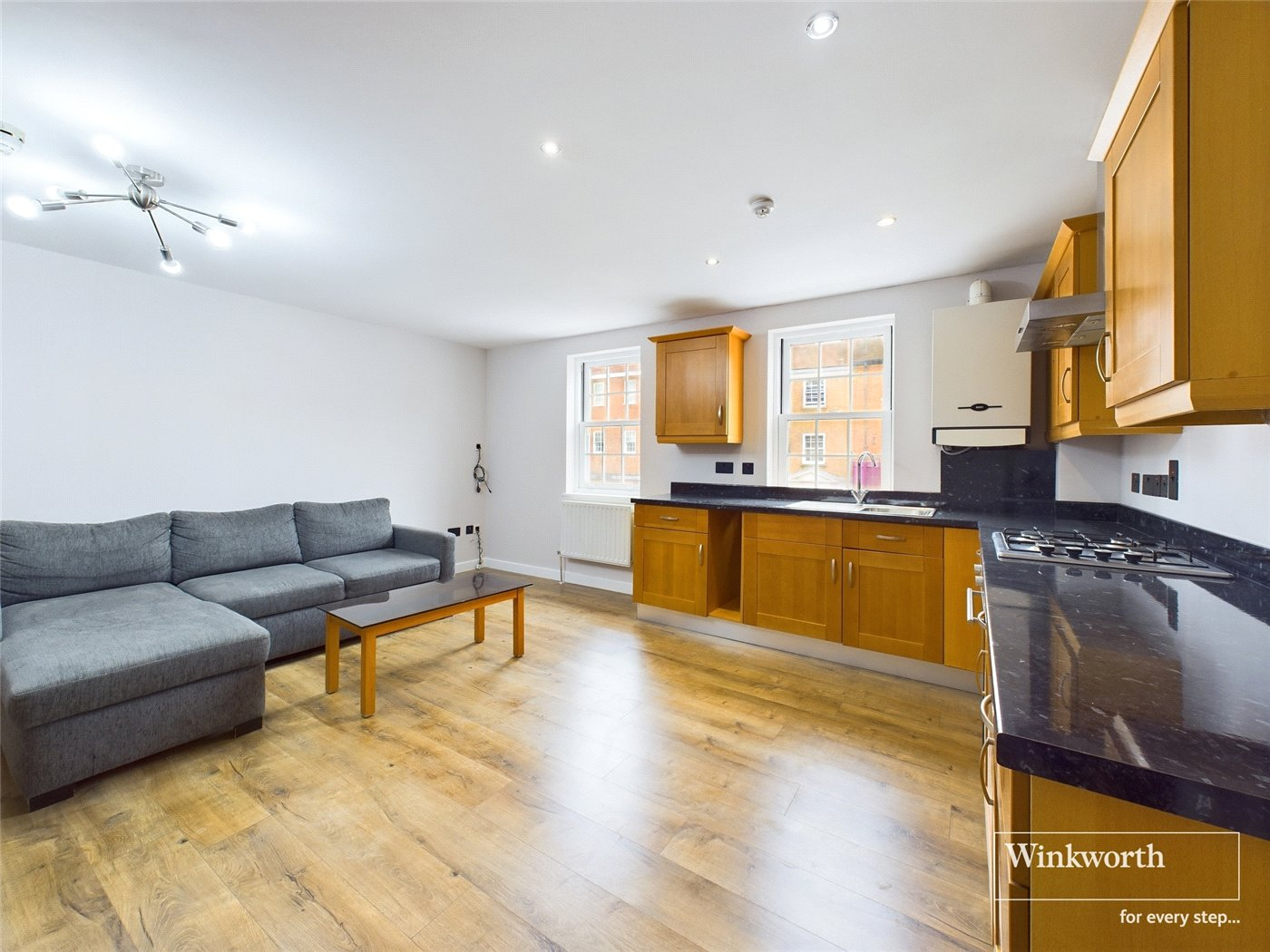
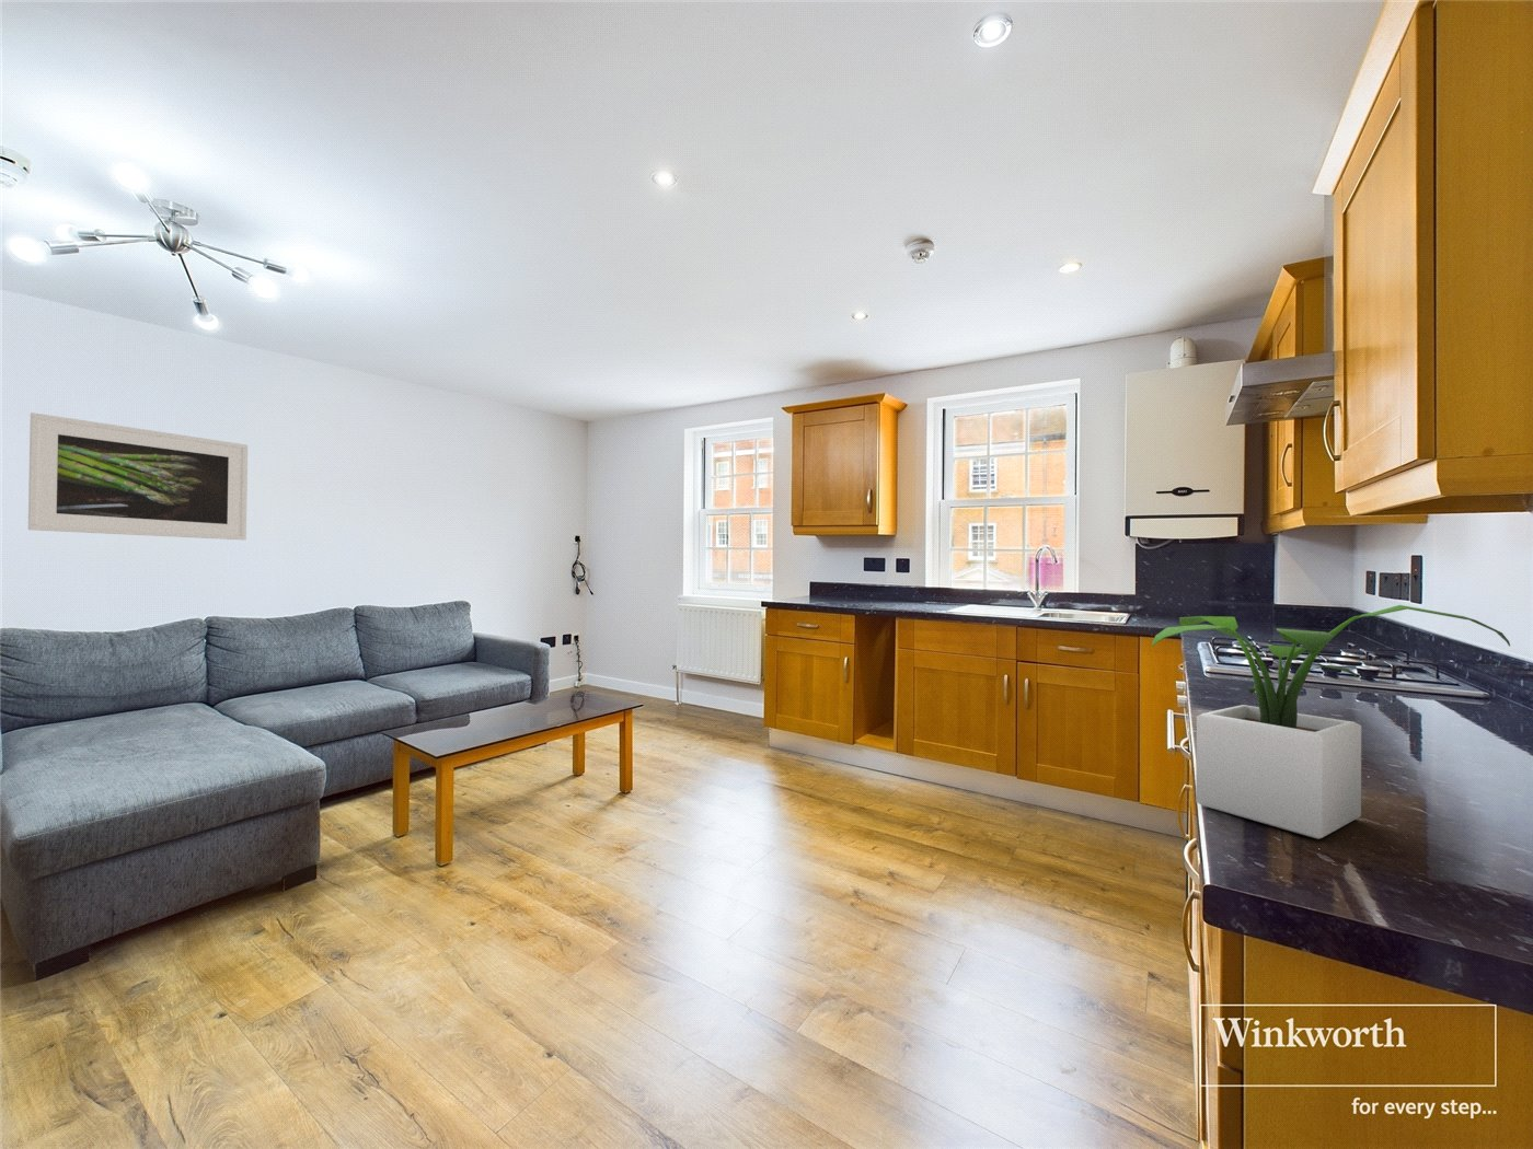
+ potted plant (1293, 710)
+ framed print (148, 483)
